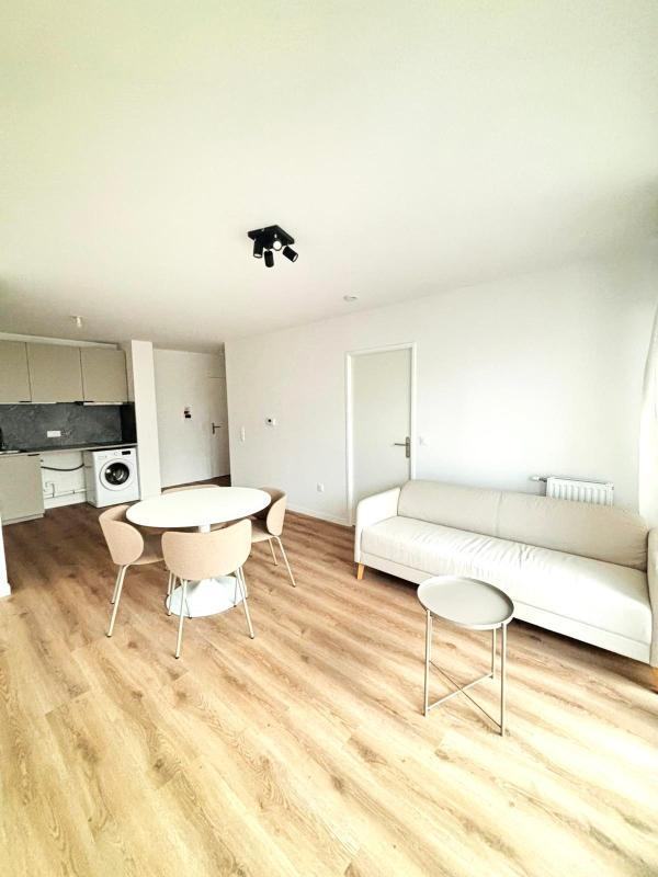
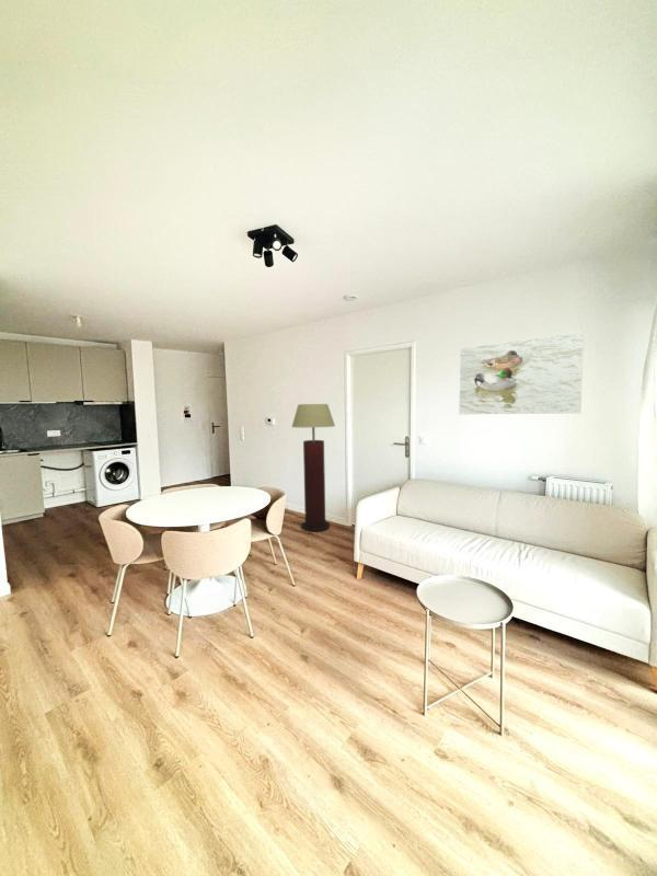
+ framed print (515, 378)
+ floor lamp (313, 465)
